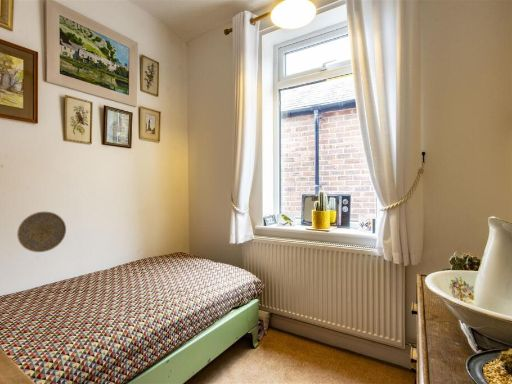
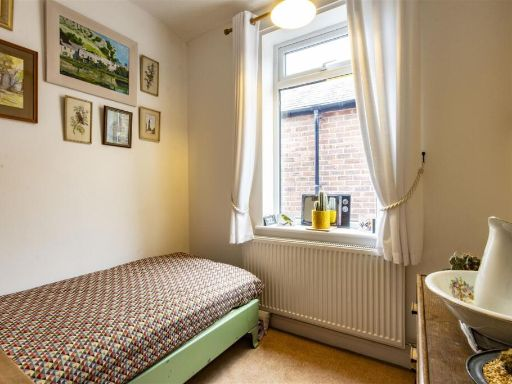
- decorative plate (42, 231)
